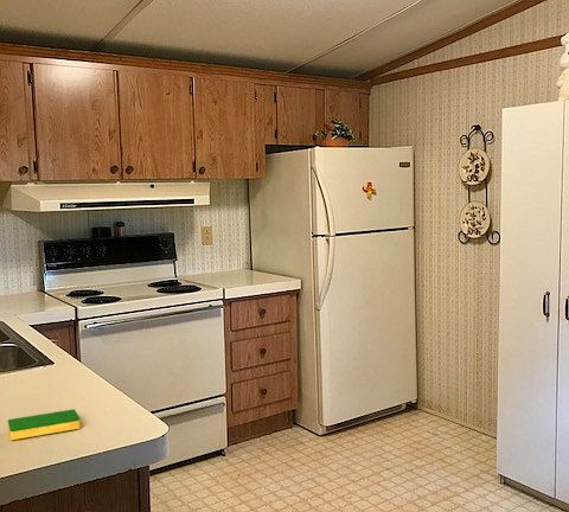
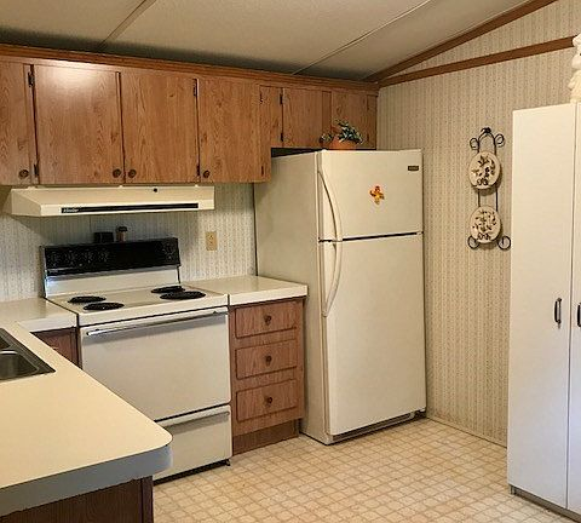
- dish sponge (44, 423)
